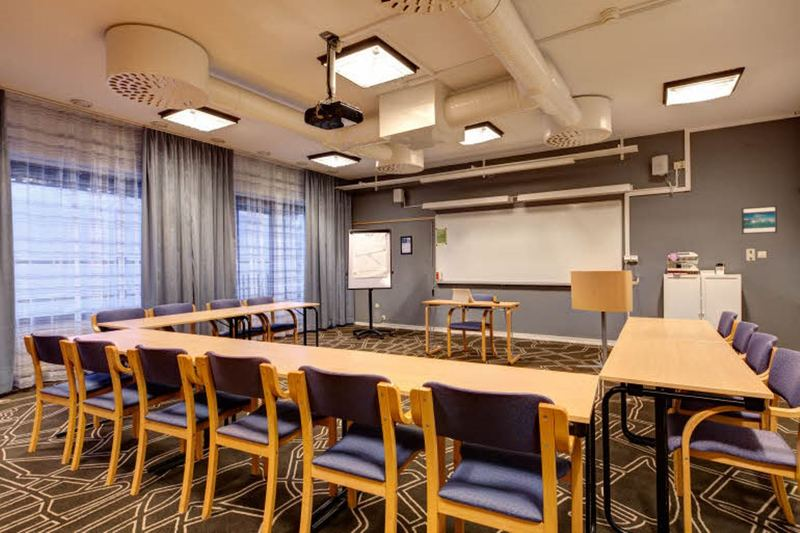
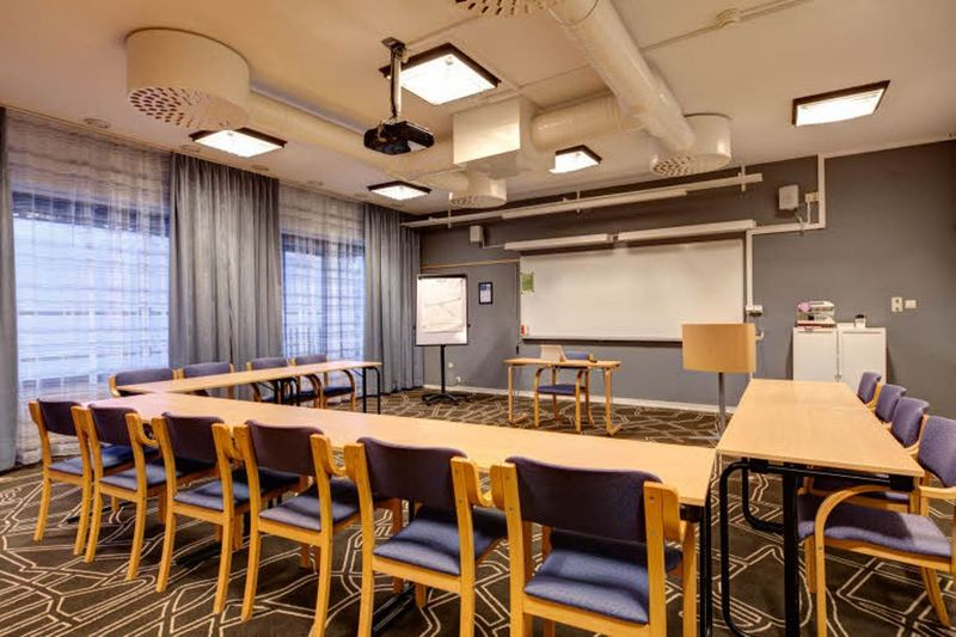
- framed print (758, 220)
